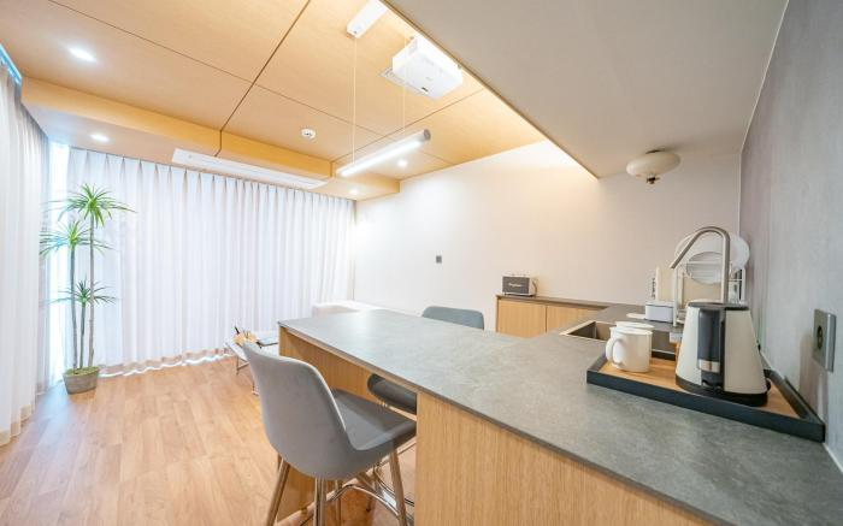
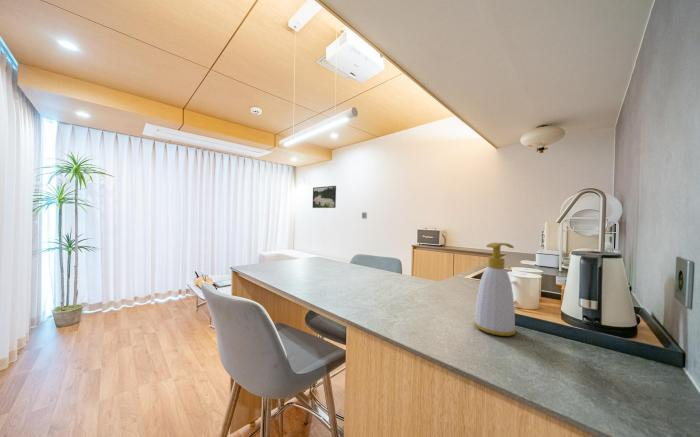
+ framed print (323, 197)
+ soap bottle (495, 285)
